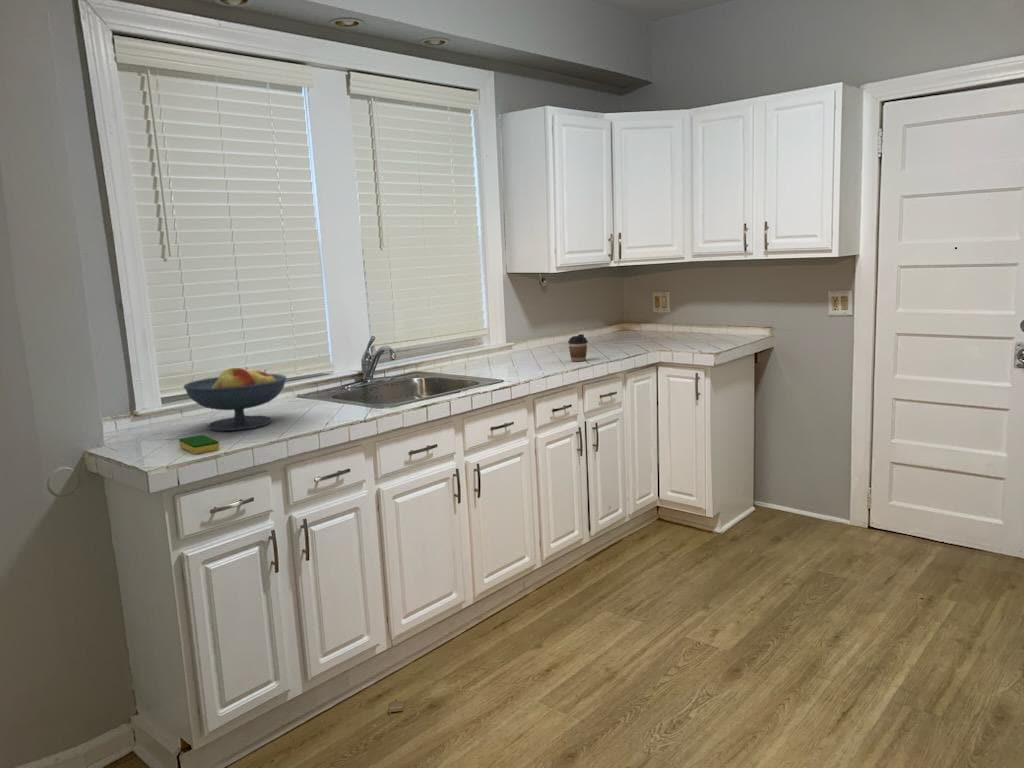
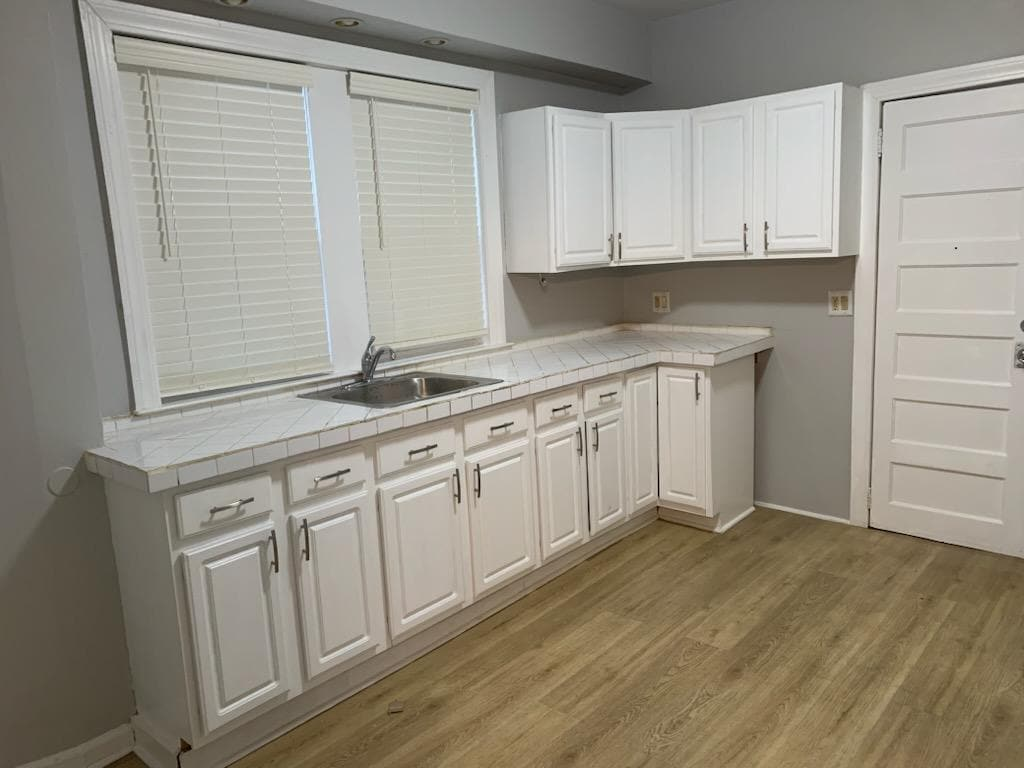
- coffee cup (578, 347)
- dish sponge (199, 444)
- fruit bowl (237, 394)
